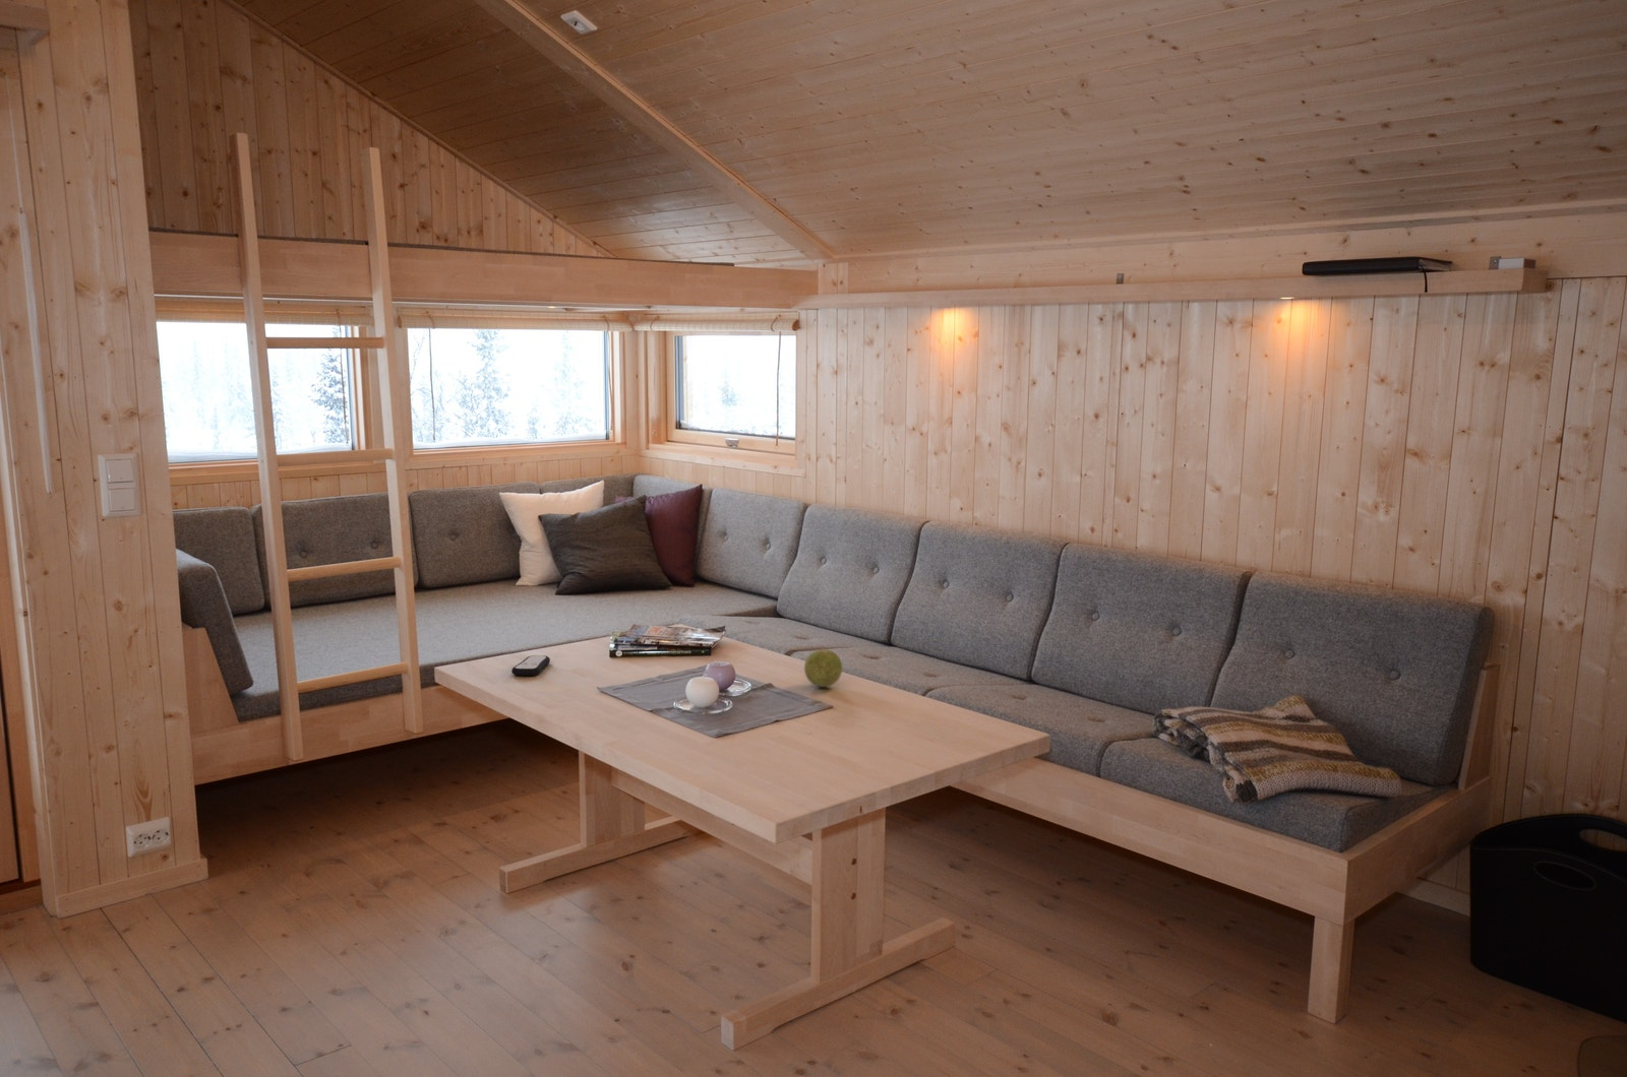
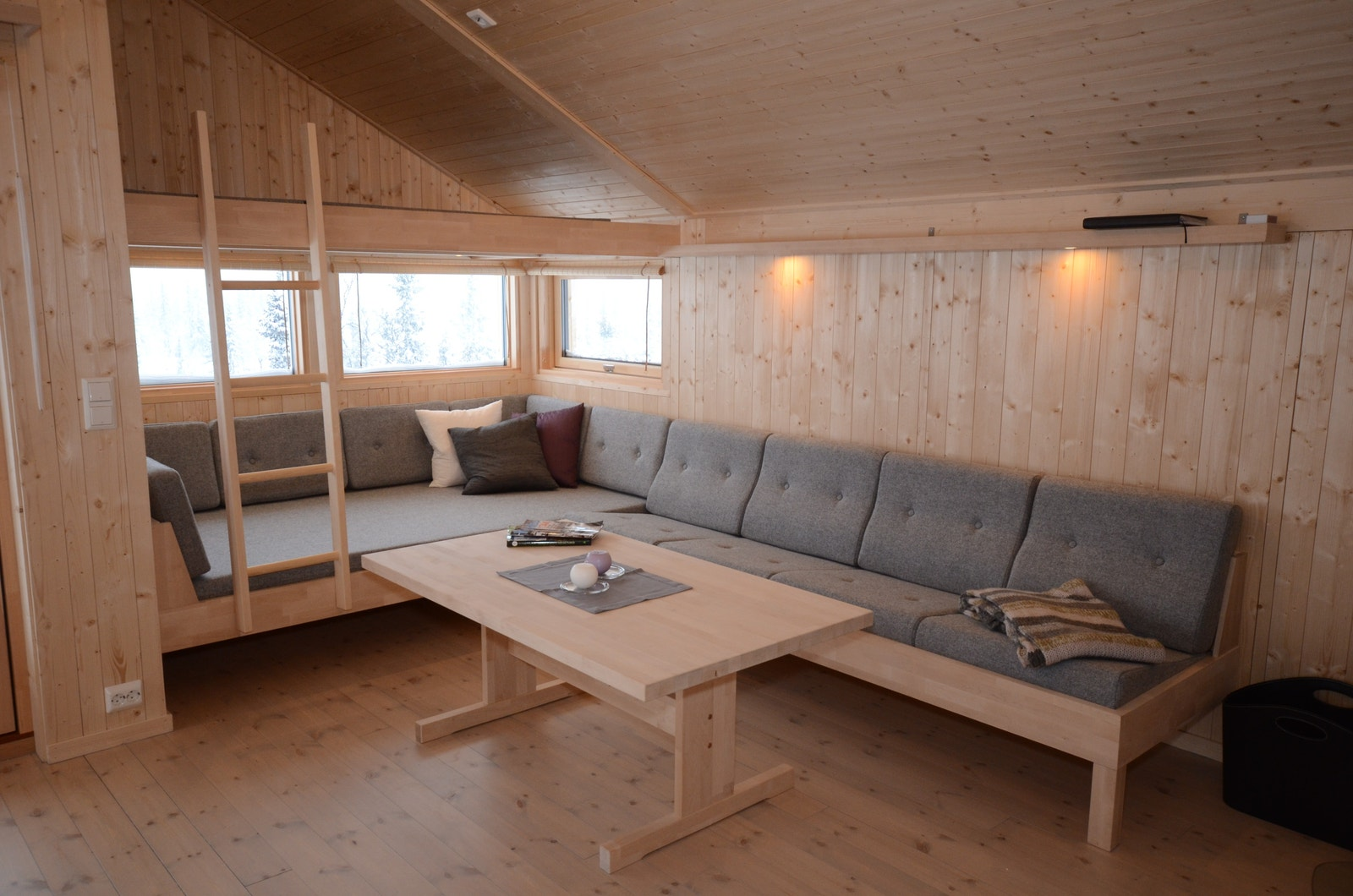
- remote control (532, 665)
- decorative ball (823, 667)
